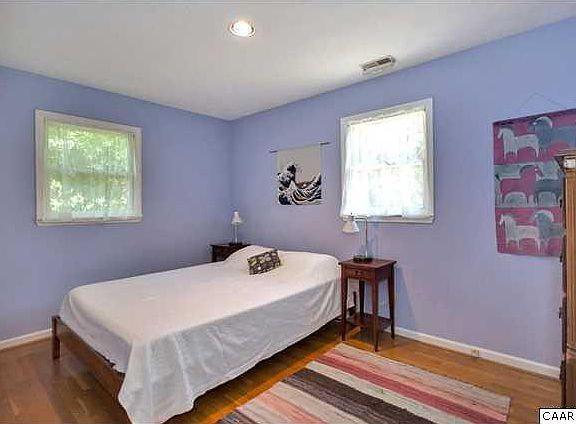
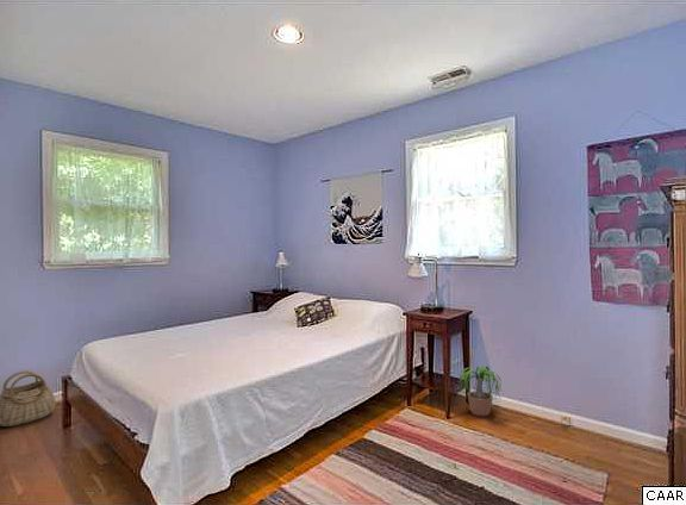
+ basket (24, 395)
+ potted plant (484, 392)
